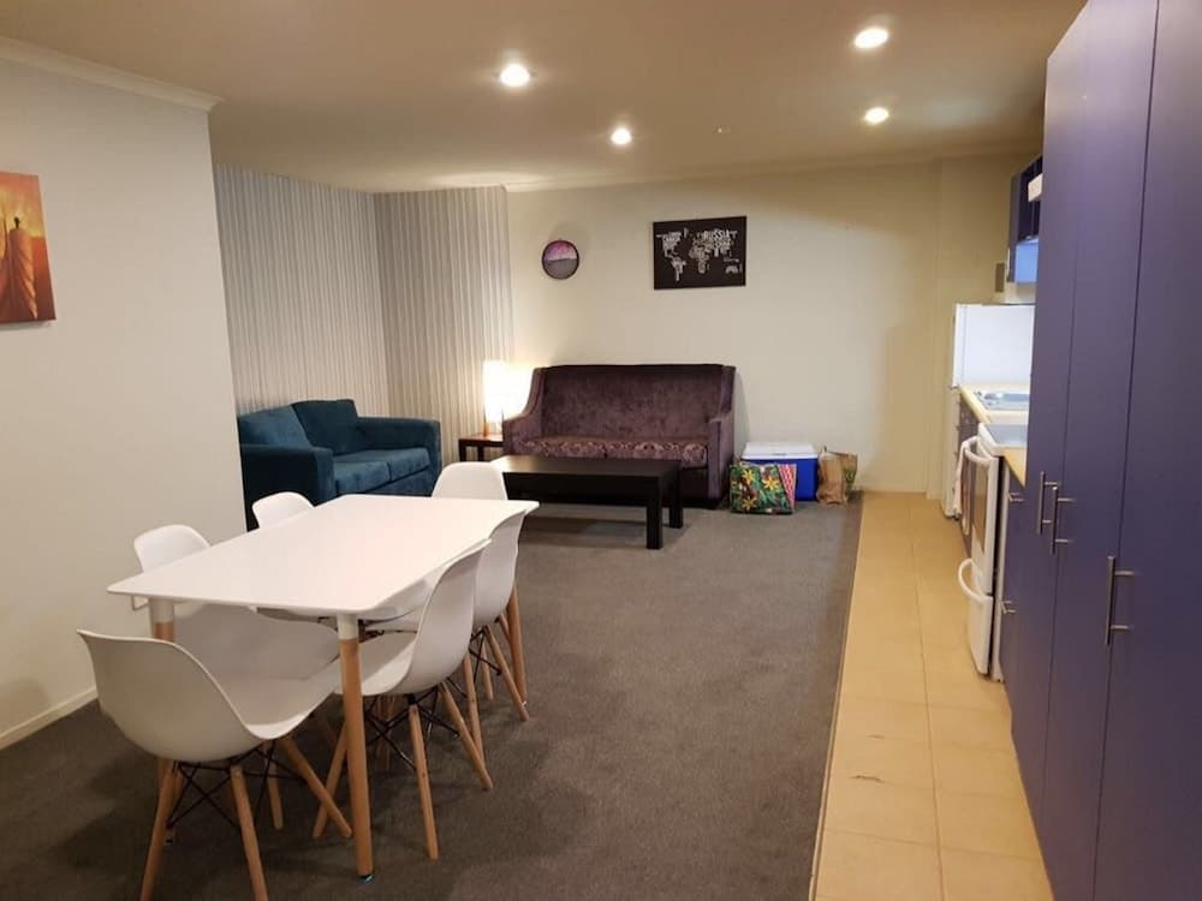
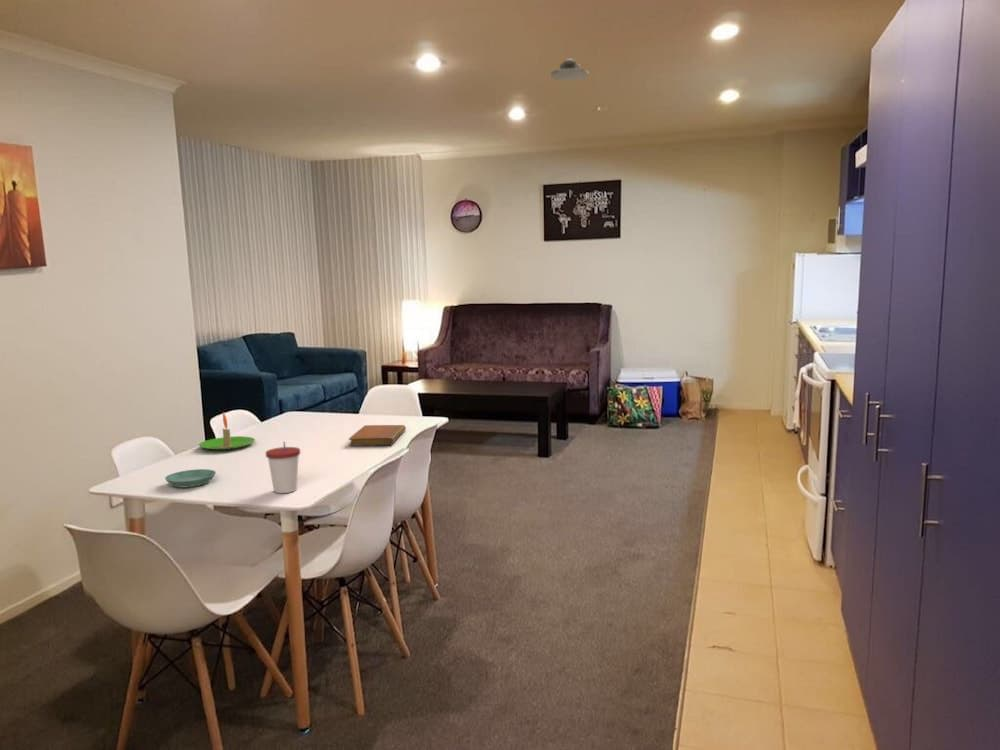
+ saucer (191, 479)
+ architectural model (569, 66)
+ cup (283, 465)
+ notebook (378, 434)
+ candle (226, 429)
